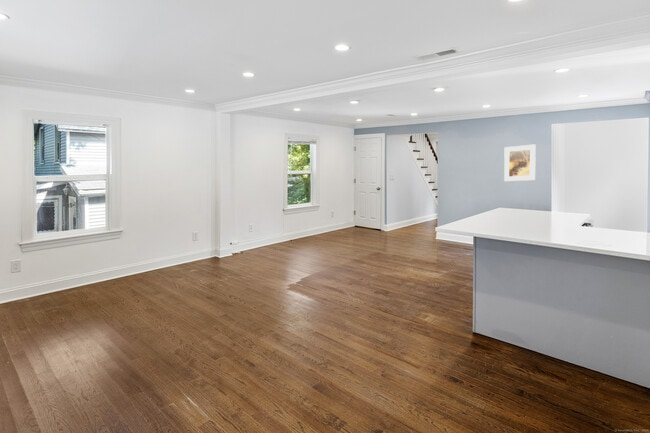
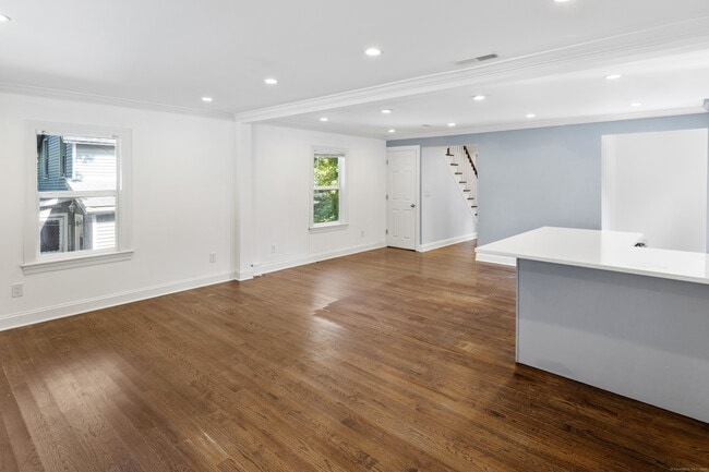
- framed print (519, 163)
